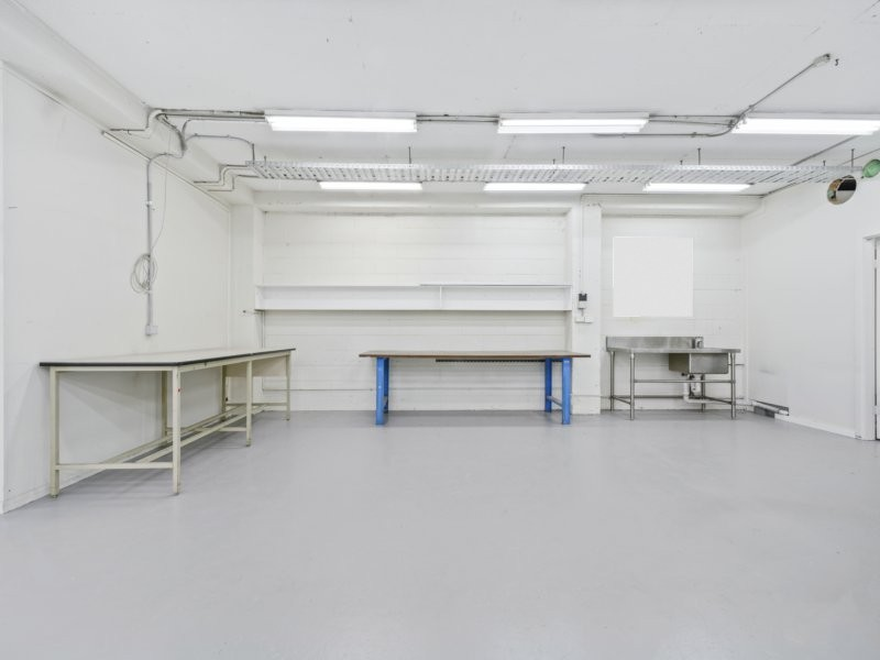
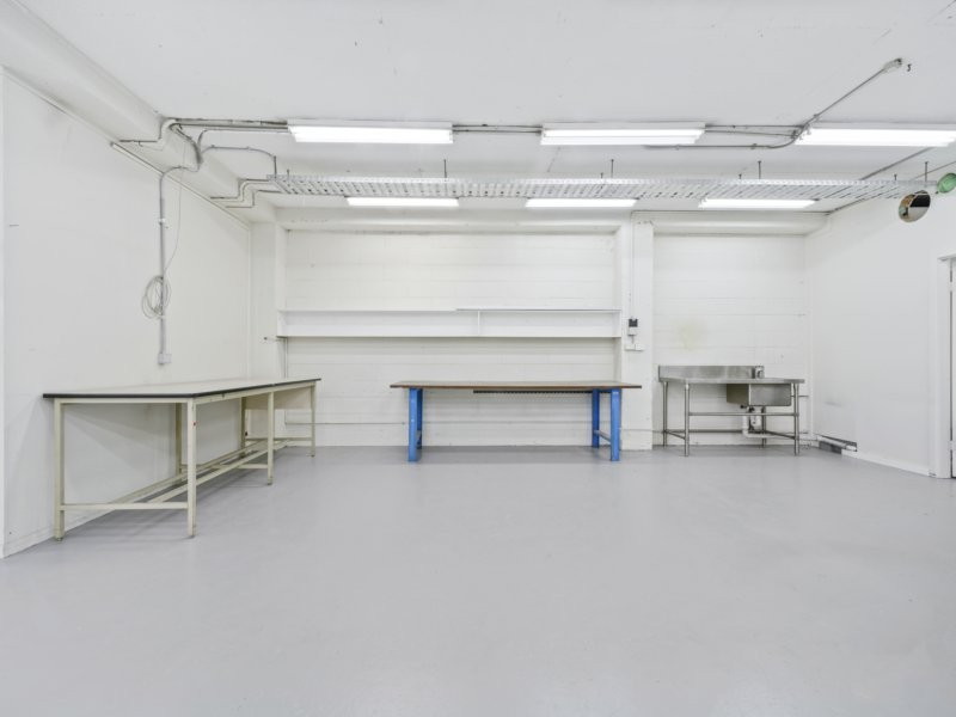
- wall art (652, 276)
